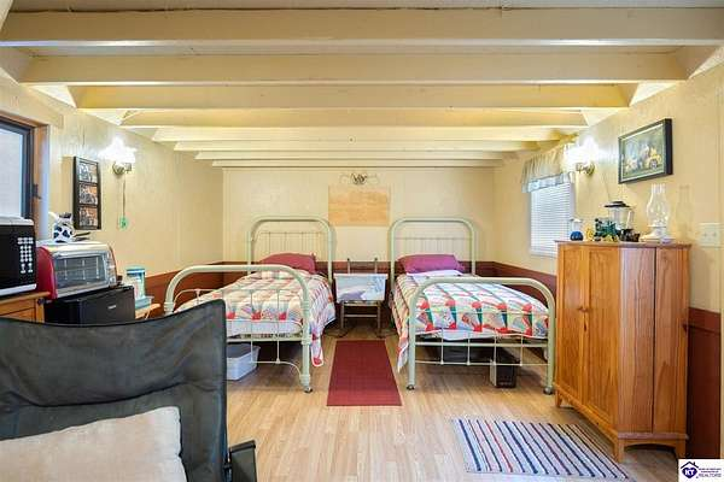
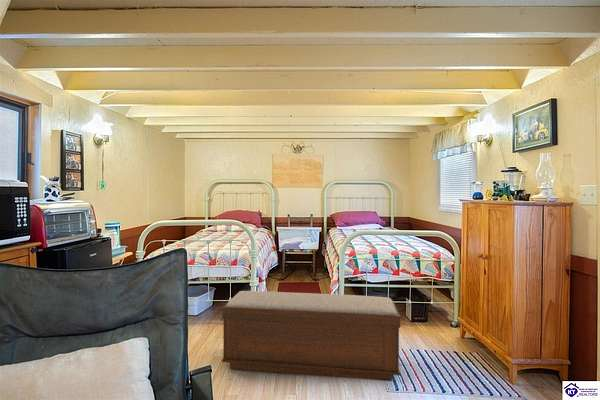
+ bench (310, 330)
